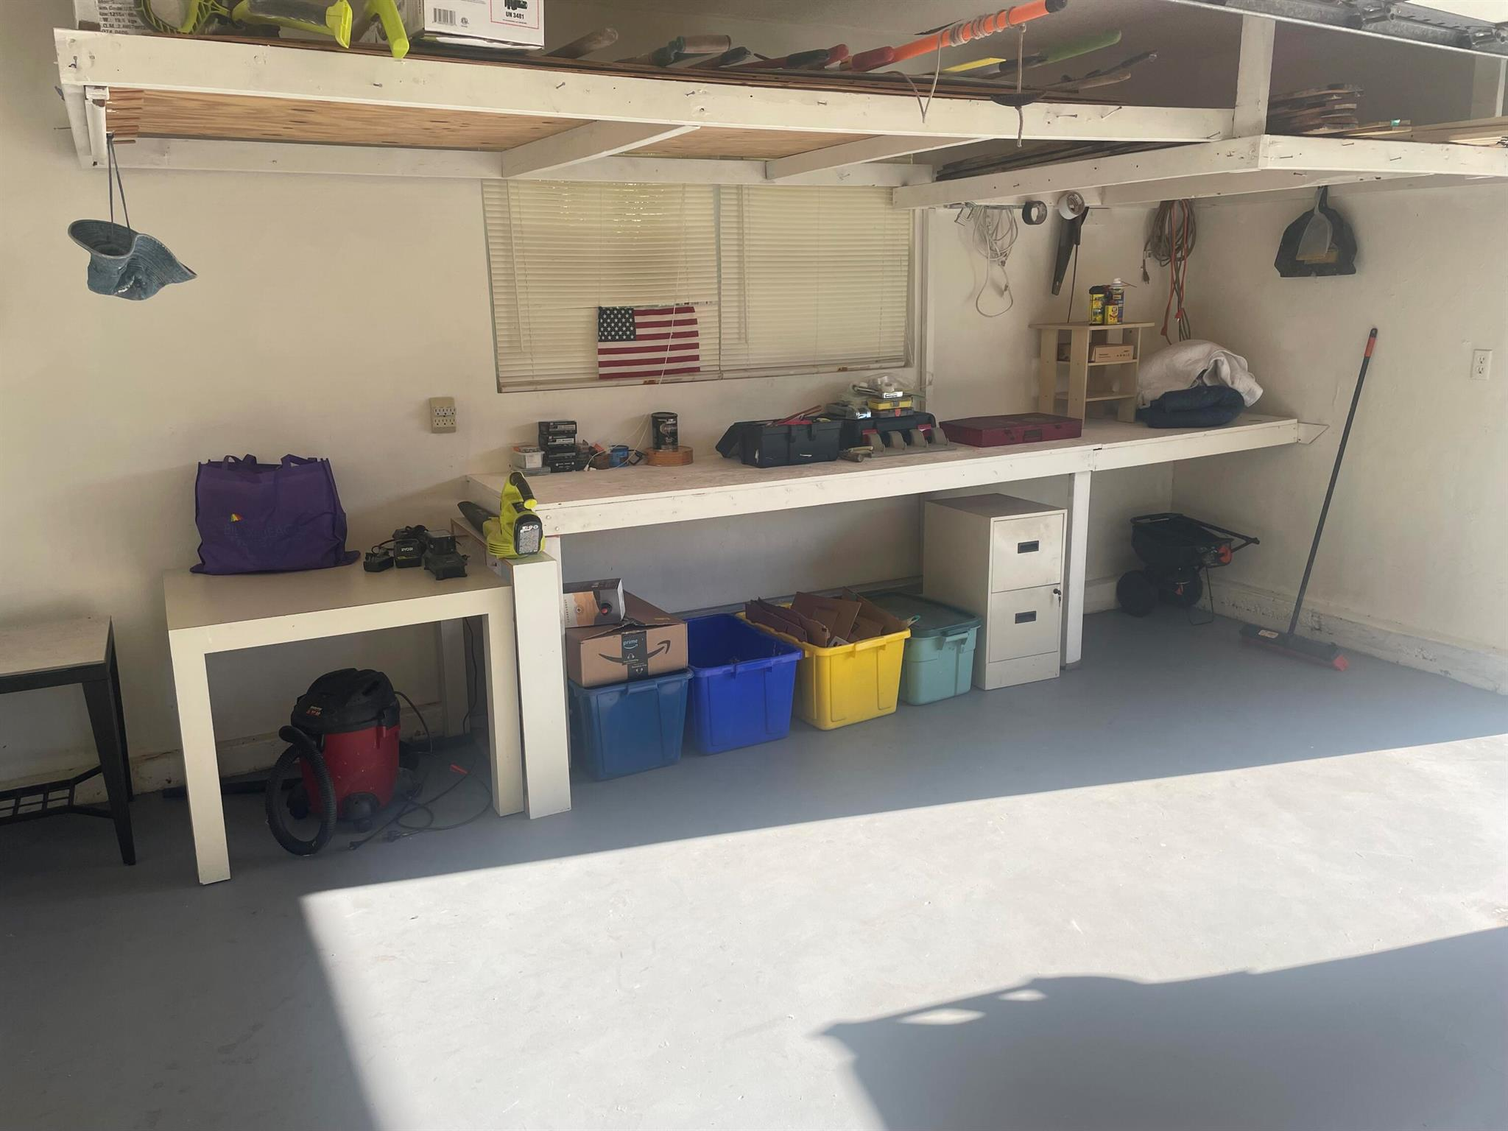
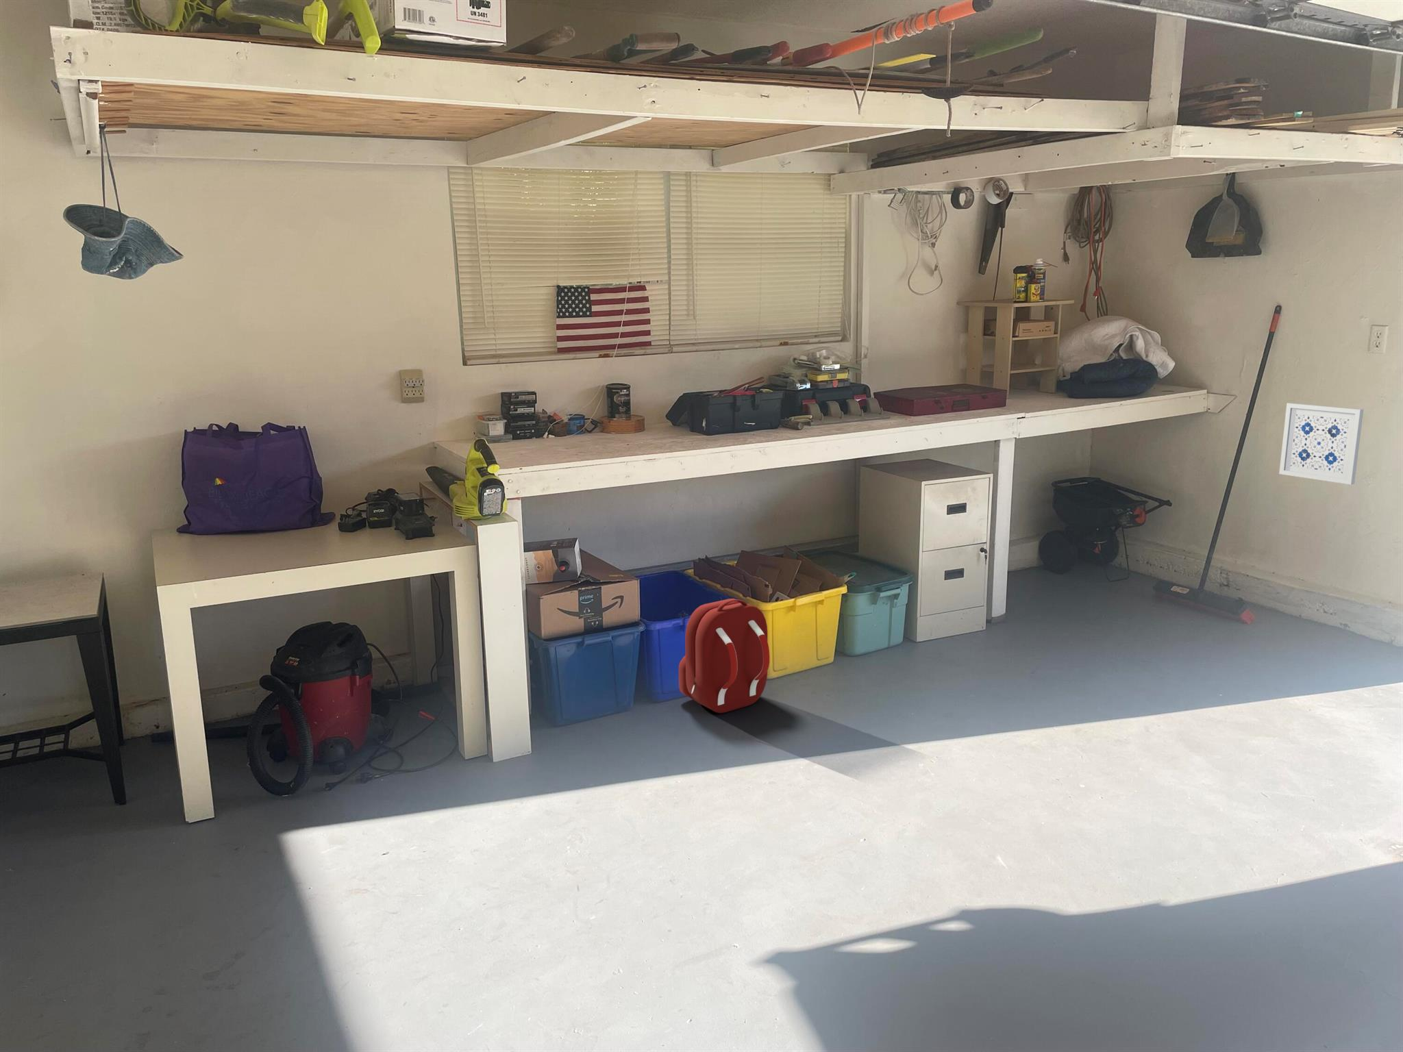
+ wall art (1319, 442)
+ backpack (727, 653)
